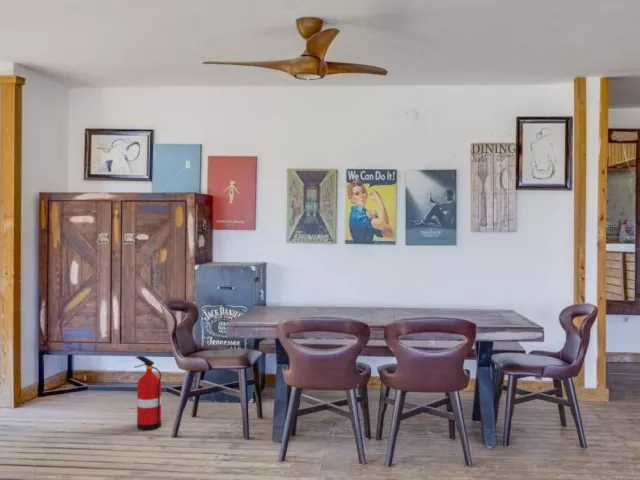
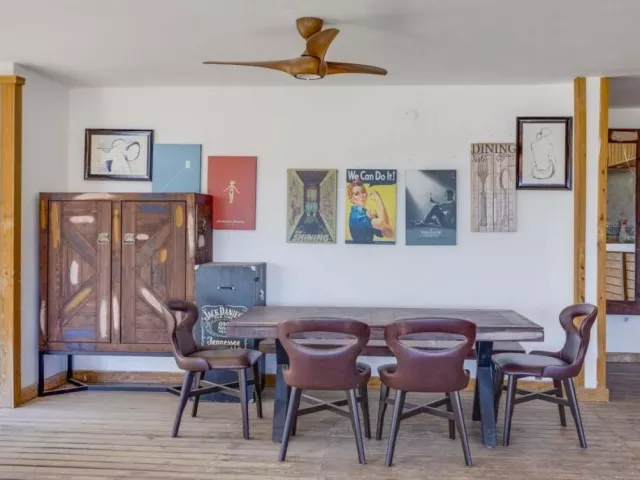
- fire extinguisher (148, 392)
